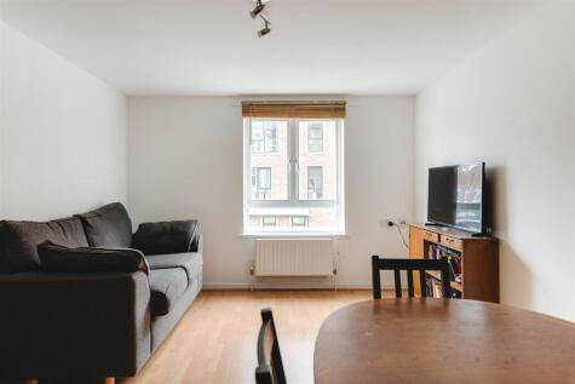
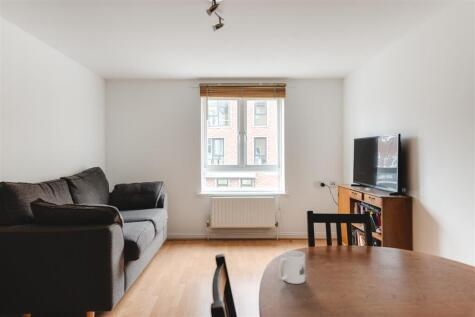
+ mug (290, 267)
